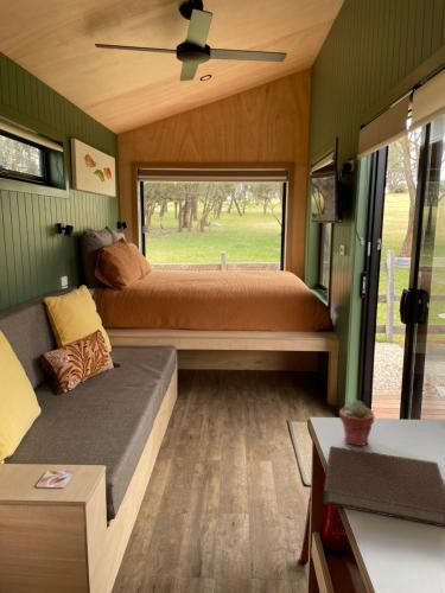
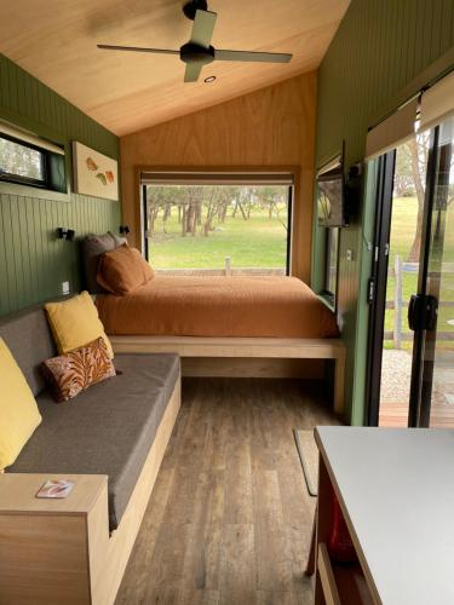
- notebook (382, 480)
- potted succulent (356, 420)
